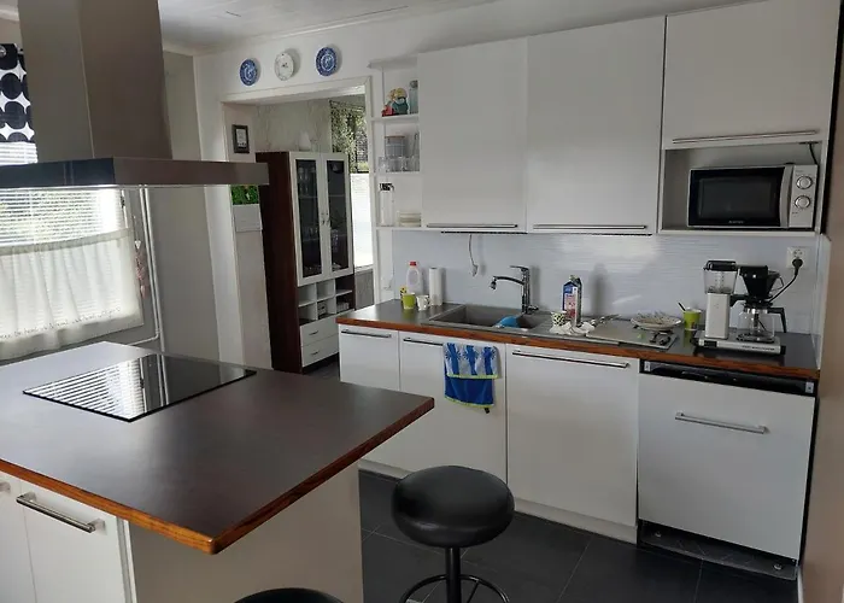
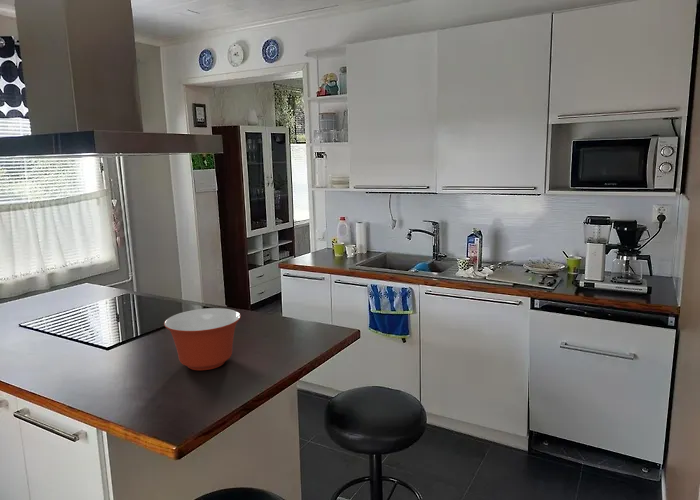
+ mixing bowl (204, 341)
